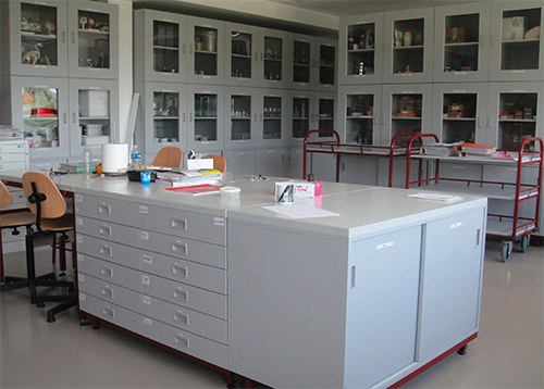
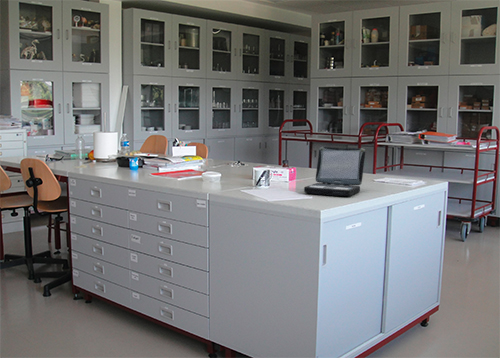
+ laptop (334, 170)
